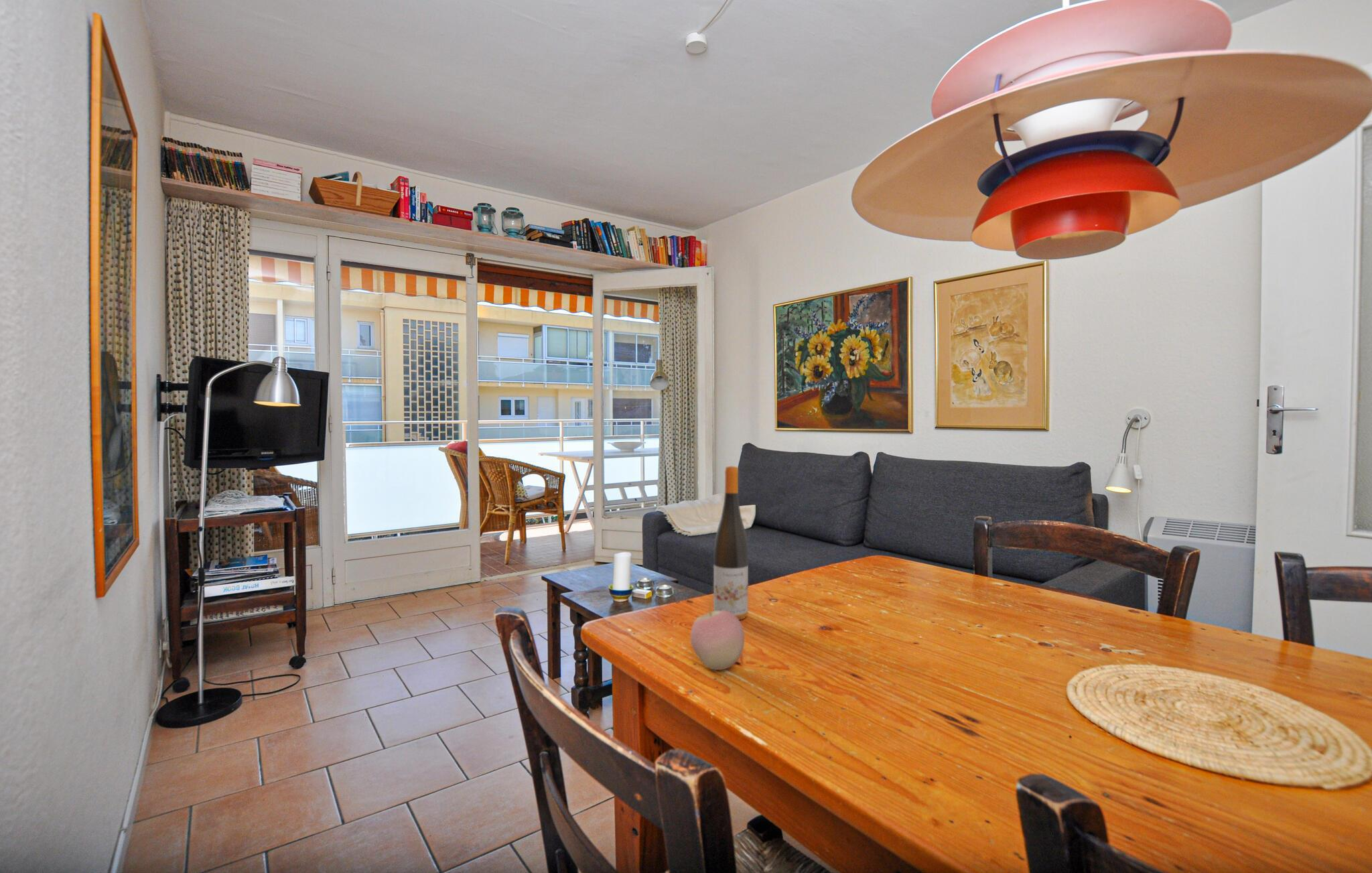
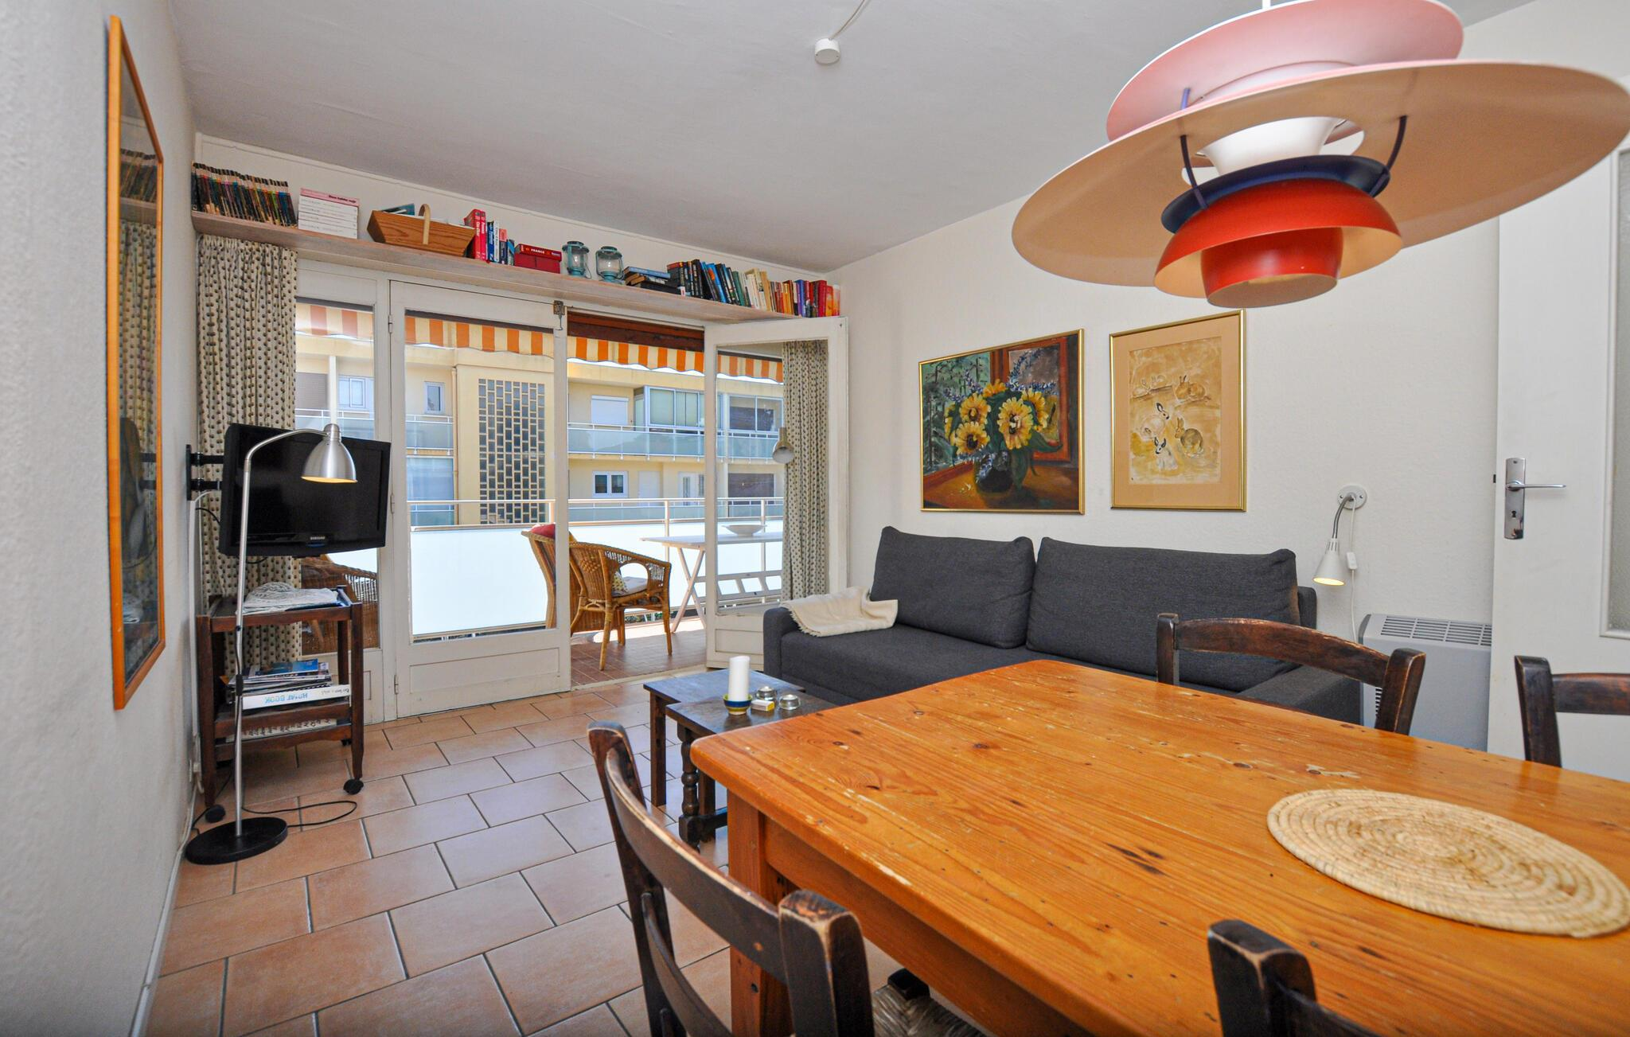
- wine bottle (731, 541)
- apple (717, 636)
